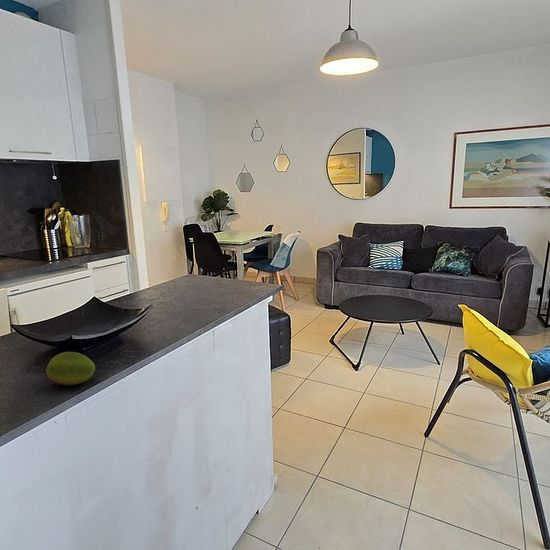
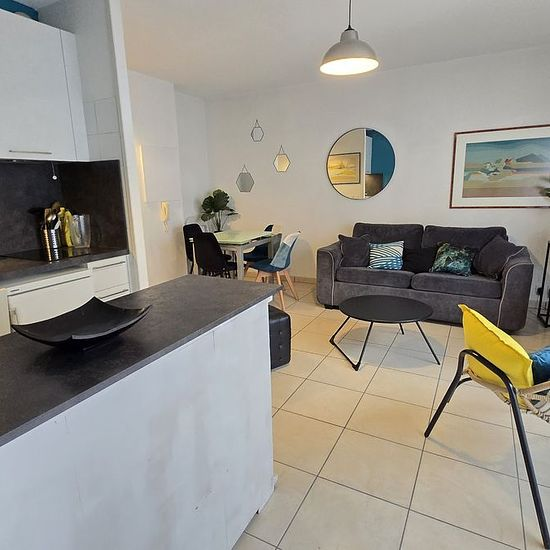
- fruit (70, 368)
